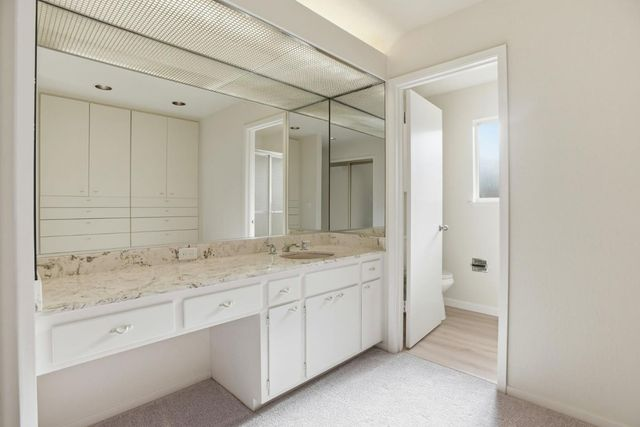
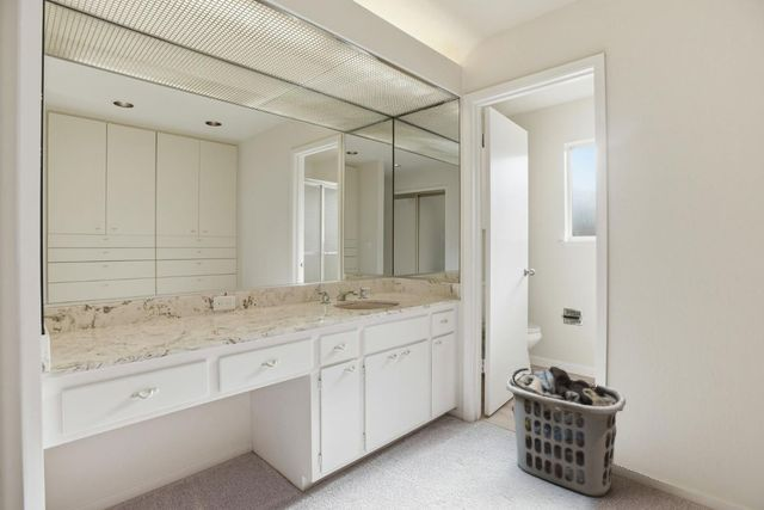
+ clothes hamper (562, 422)
